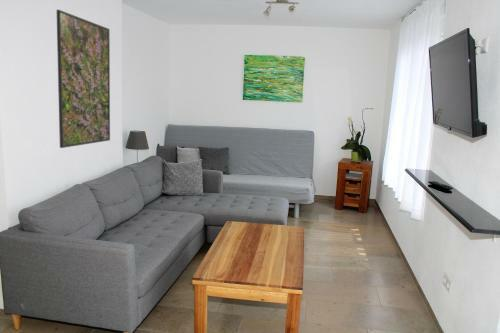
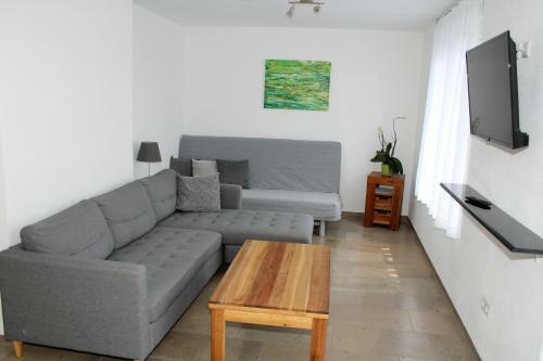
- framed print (86, 83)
